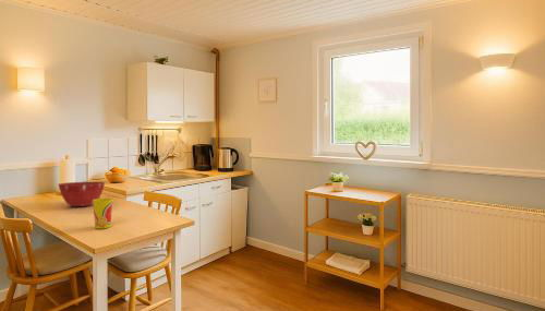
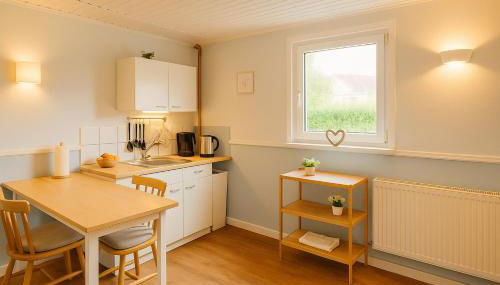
- mixing bowl (82, 193)
- cup (102, 213)
